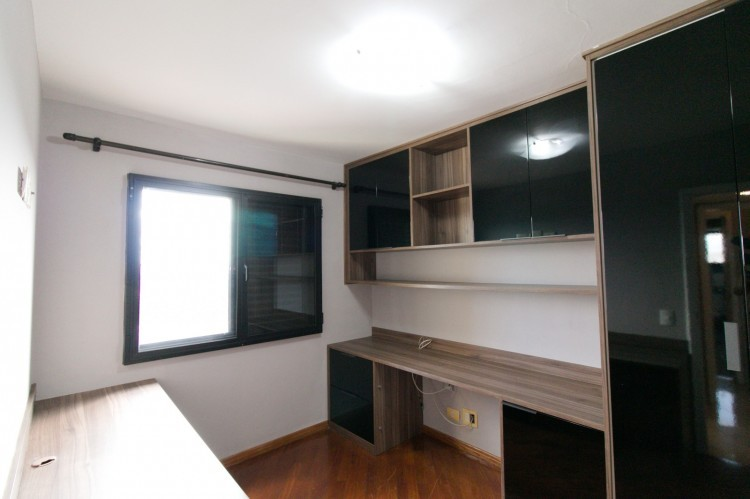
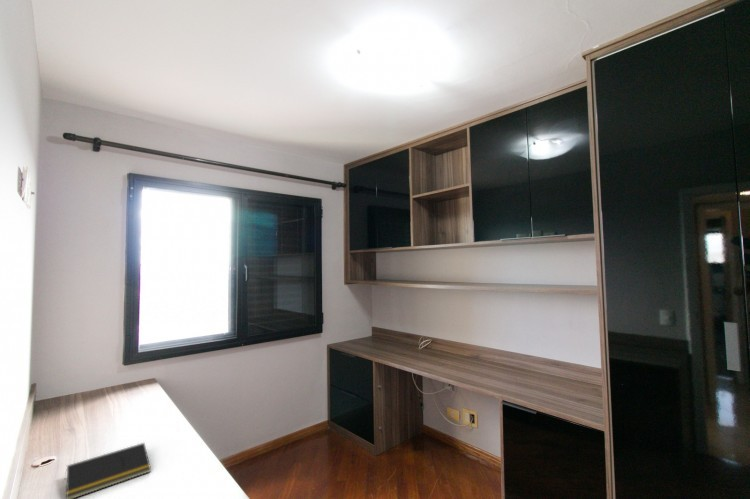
+ notepad (109, 468)
